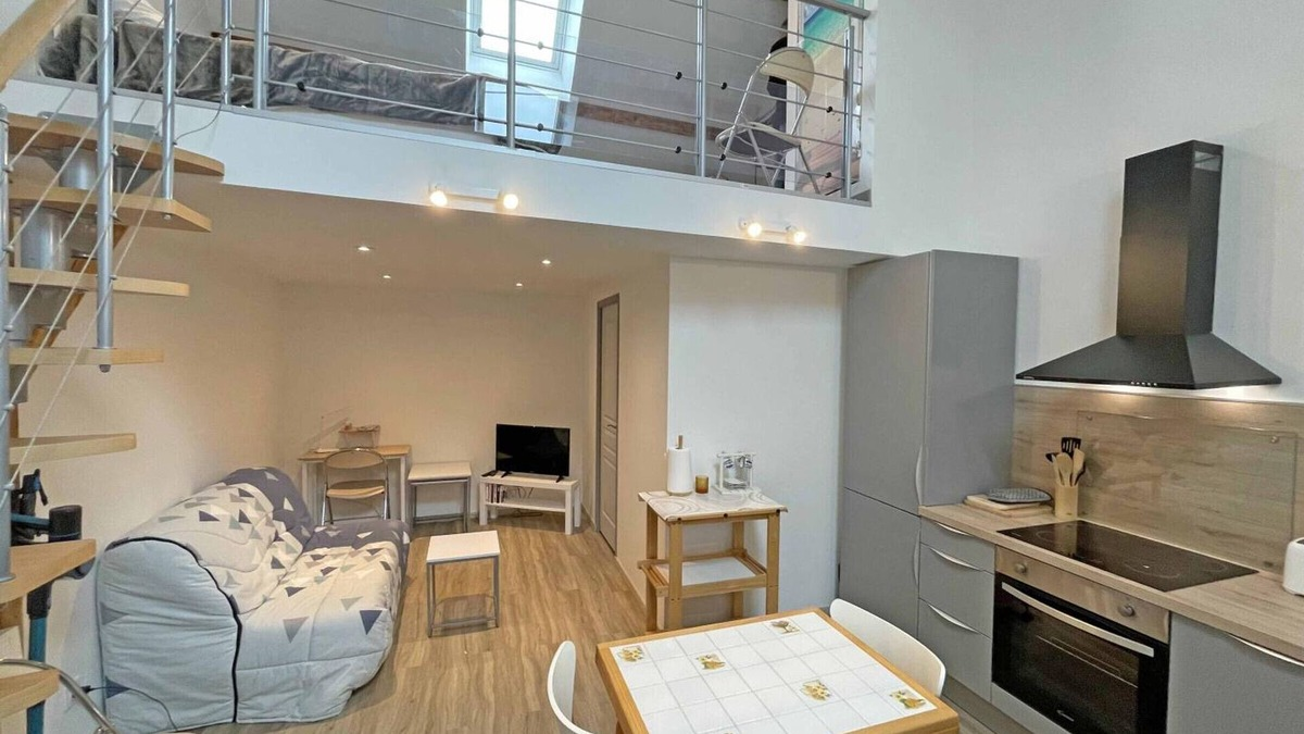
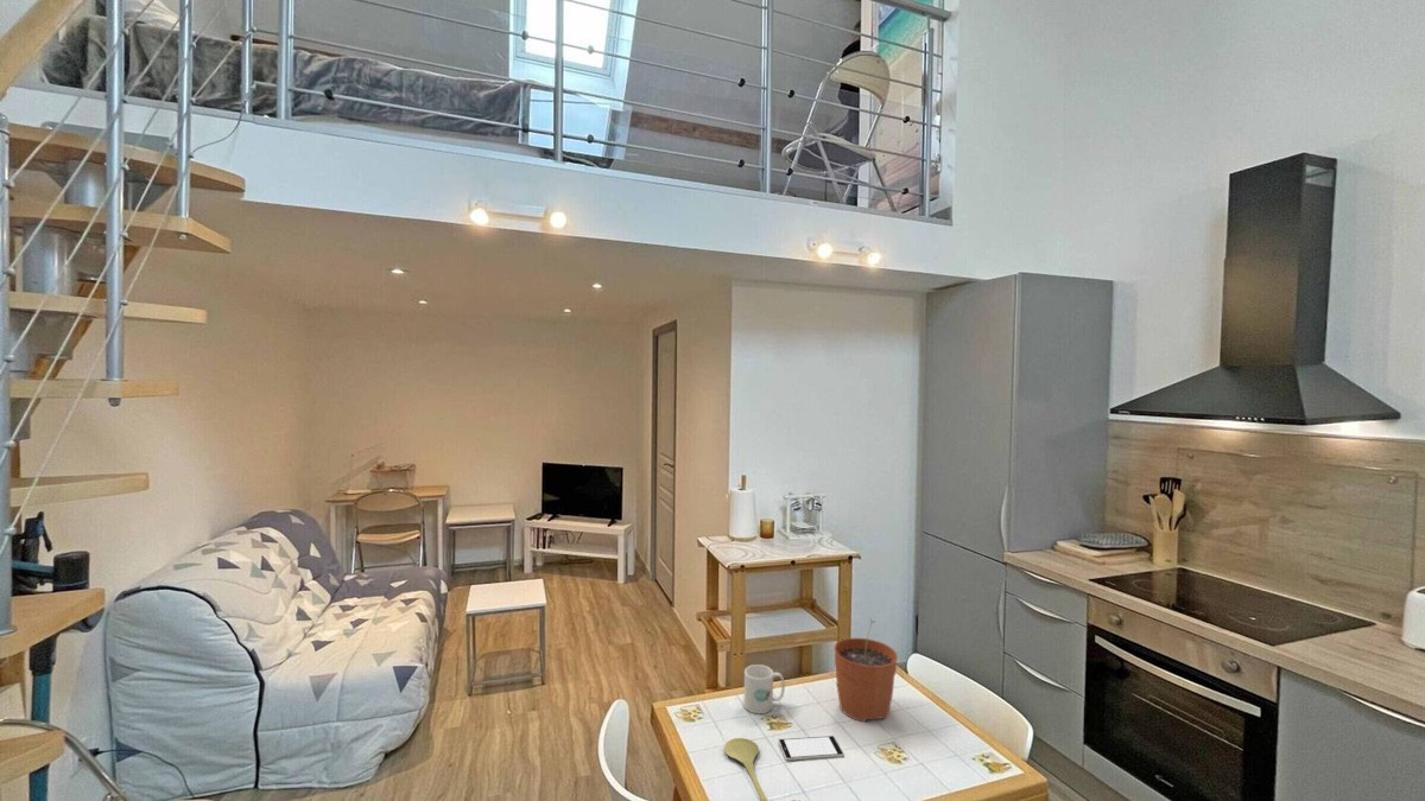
+ plant pot (864, 665)
+ smartphone (810, 748)
+ spoon (749, 767)
+ mug (764, 687)
